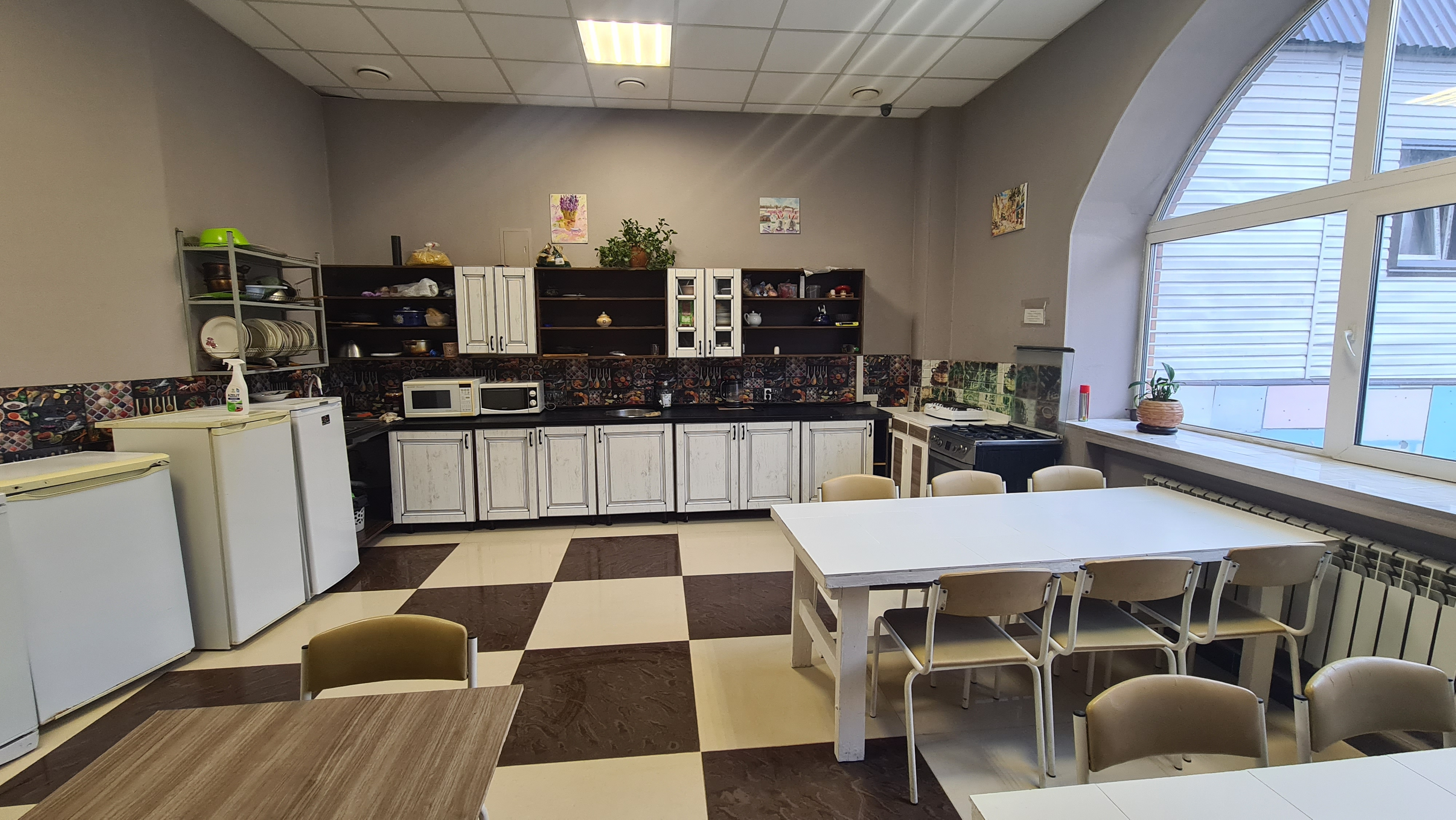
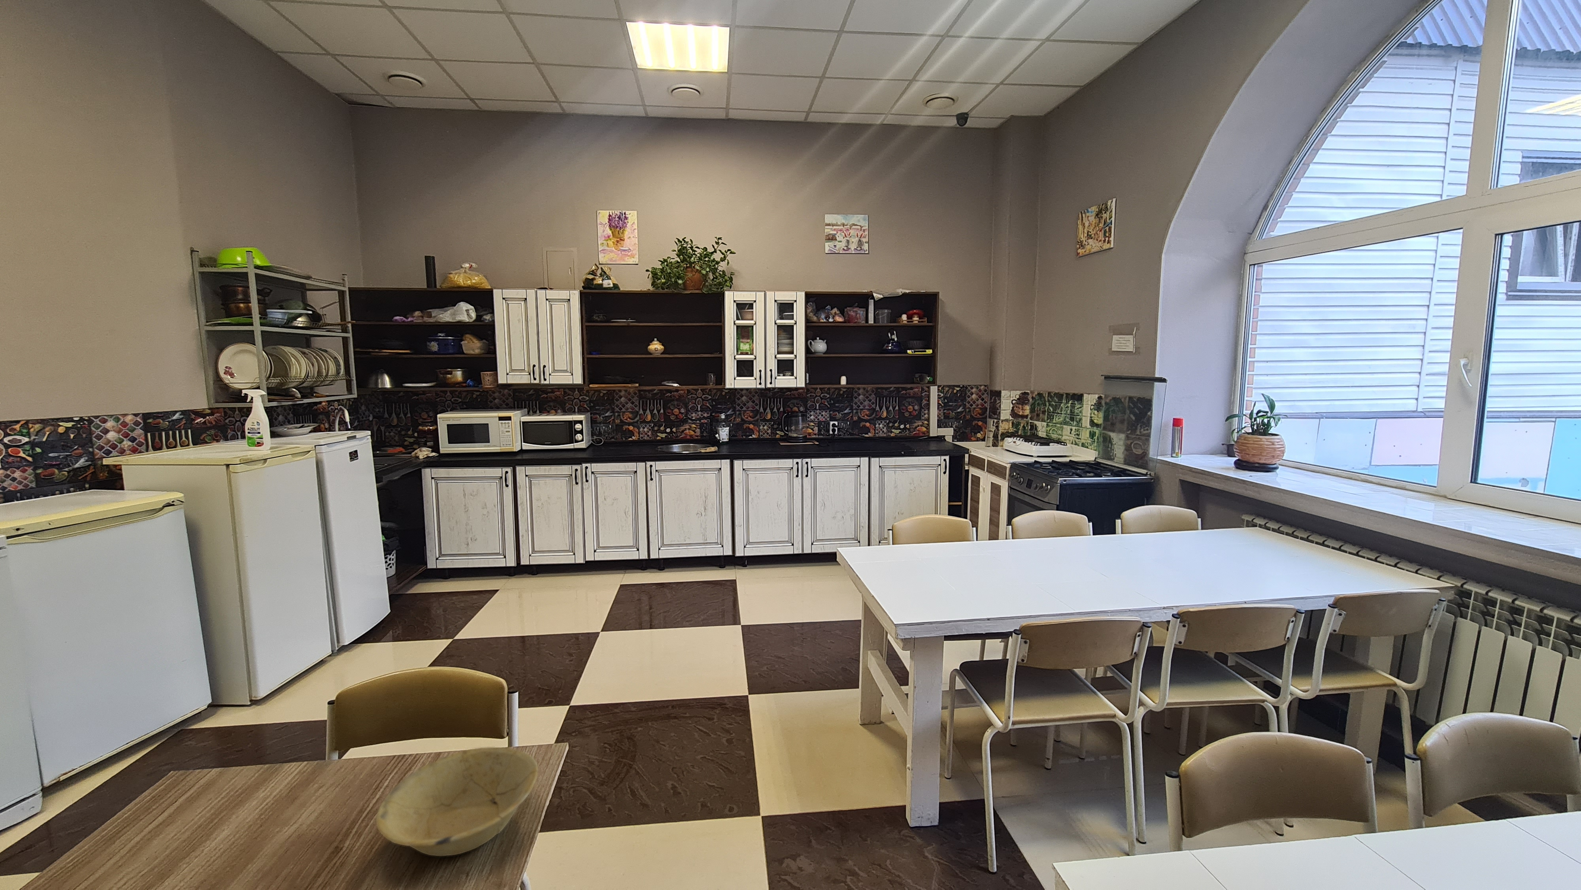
+ bowl (463, 808)
